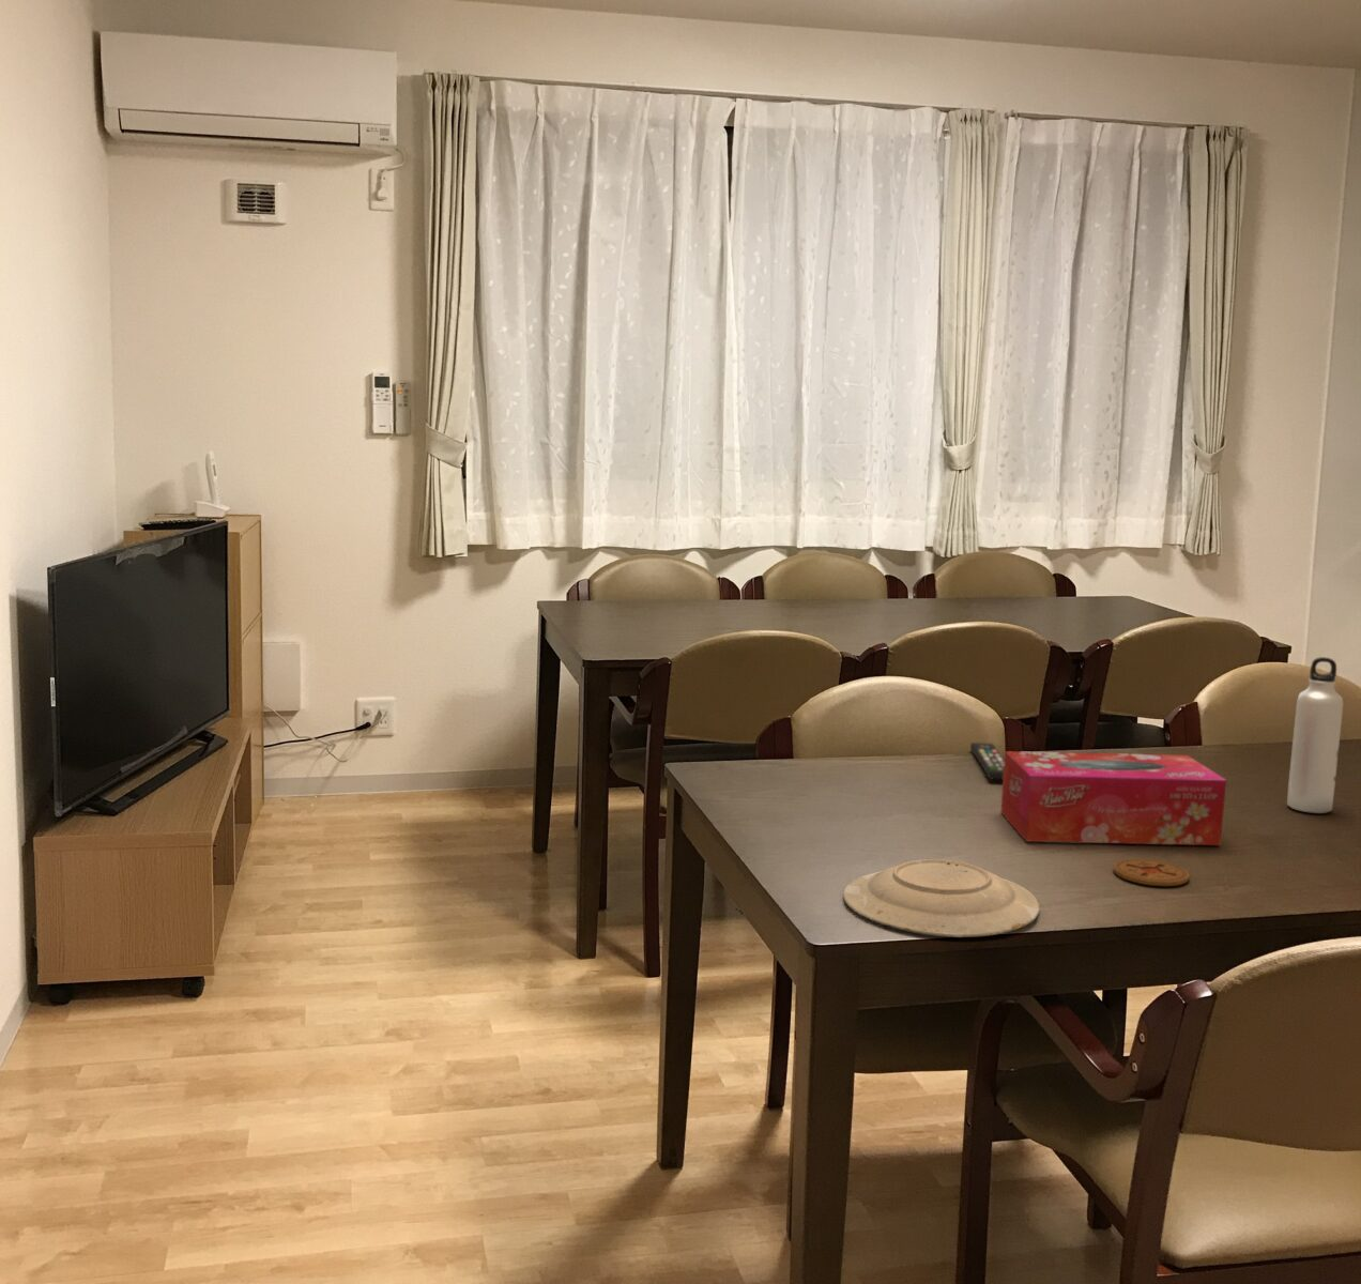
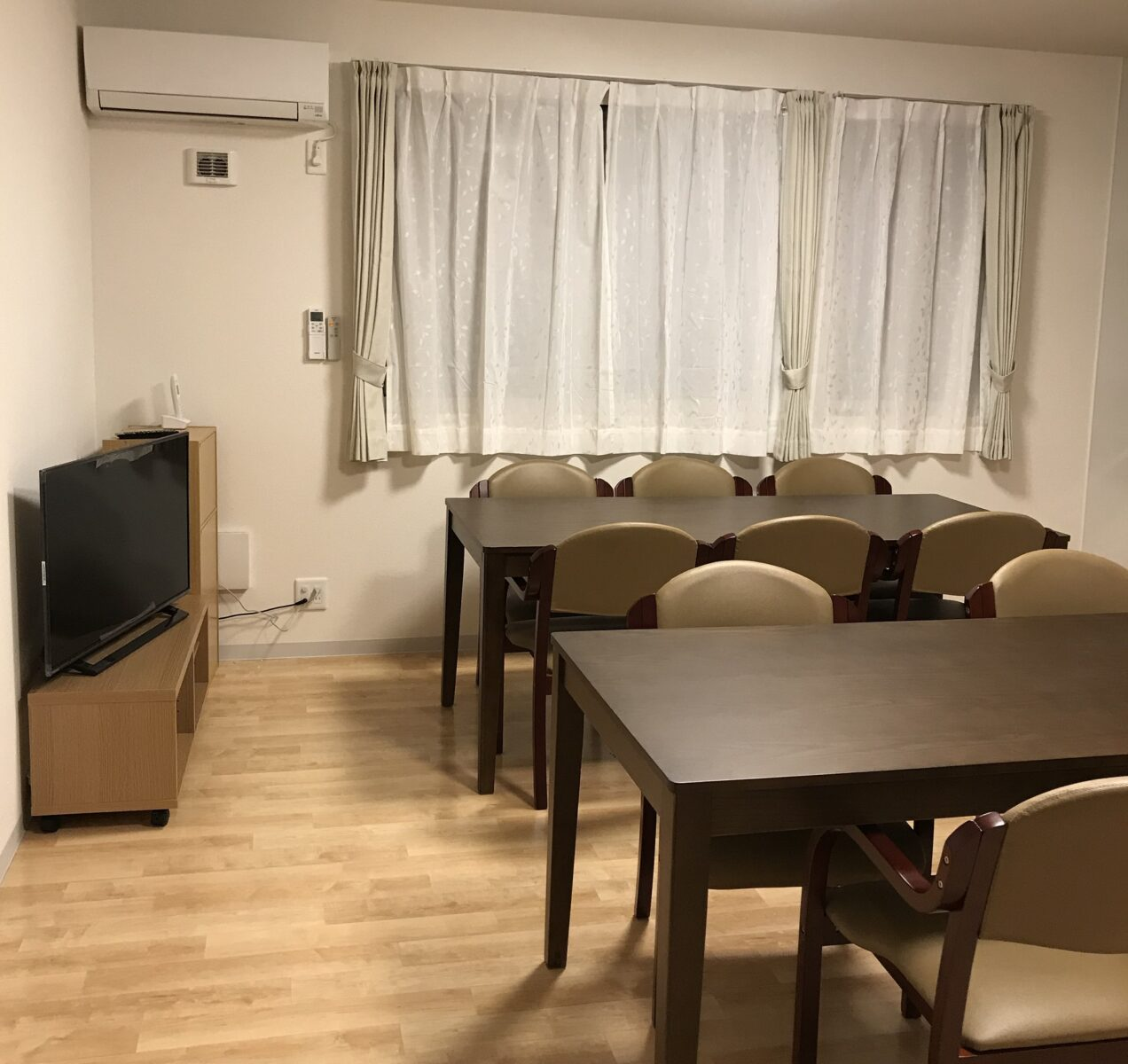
- coaster (1150, 872)
- remote control (989, 760)
- water bottle (1316, 733)
- tissue box (1109, 796)
- plate (940, 887)
